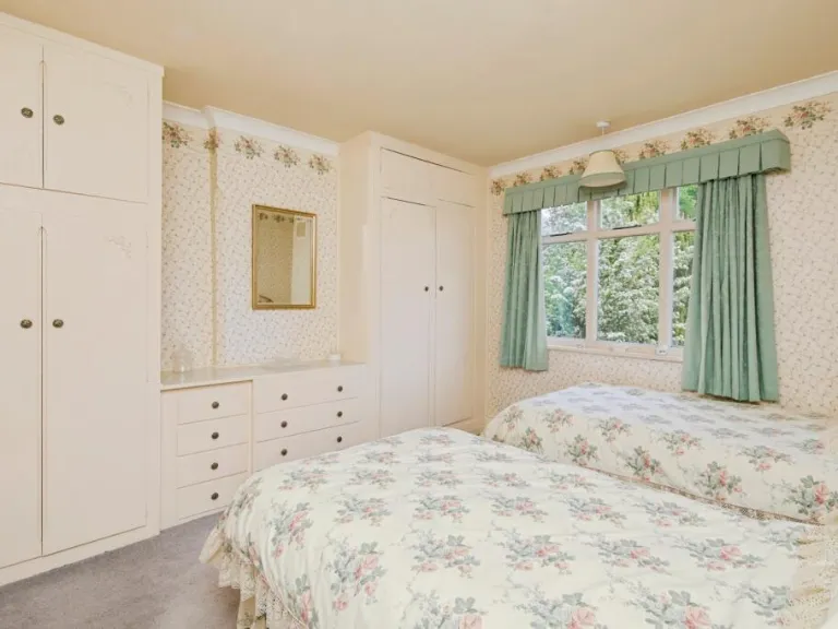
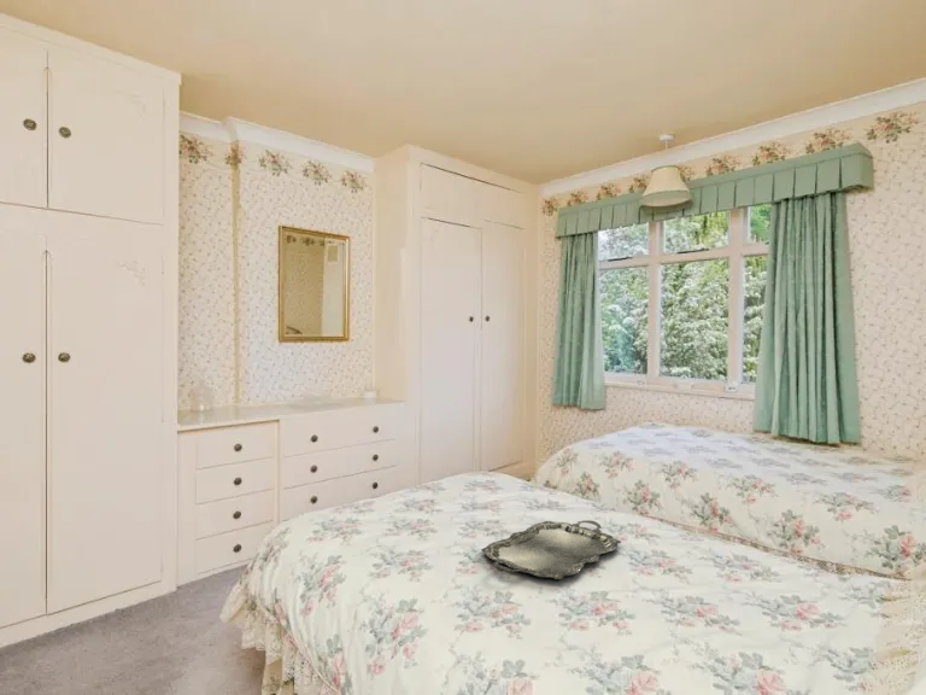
+ serving tray (552, 545)
